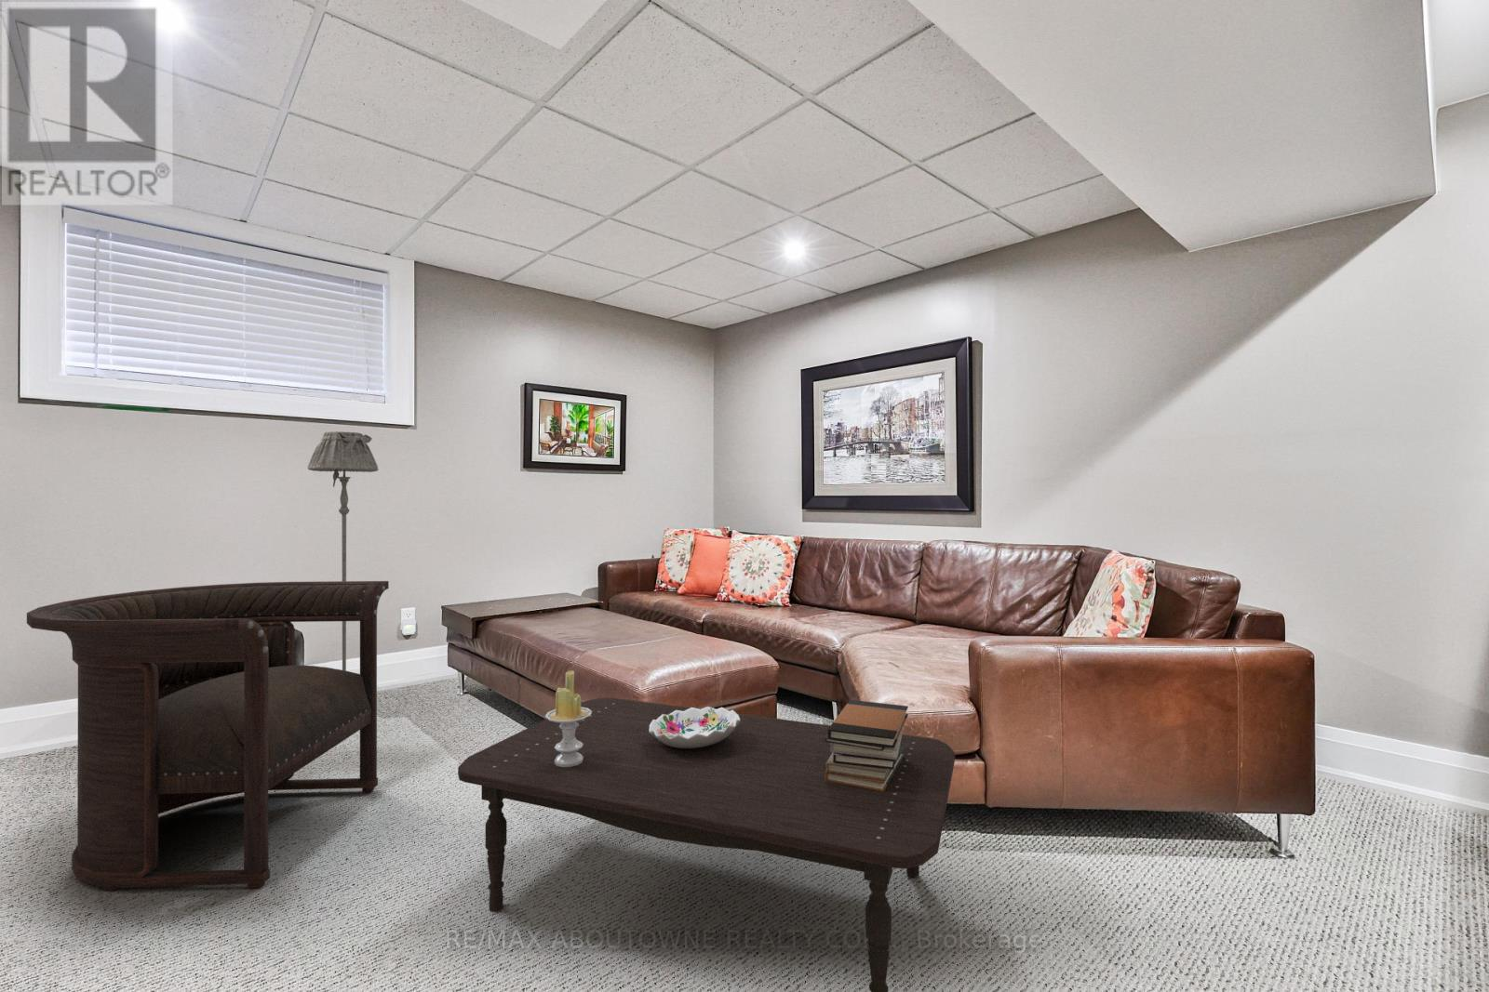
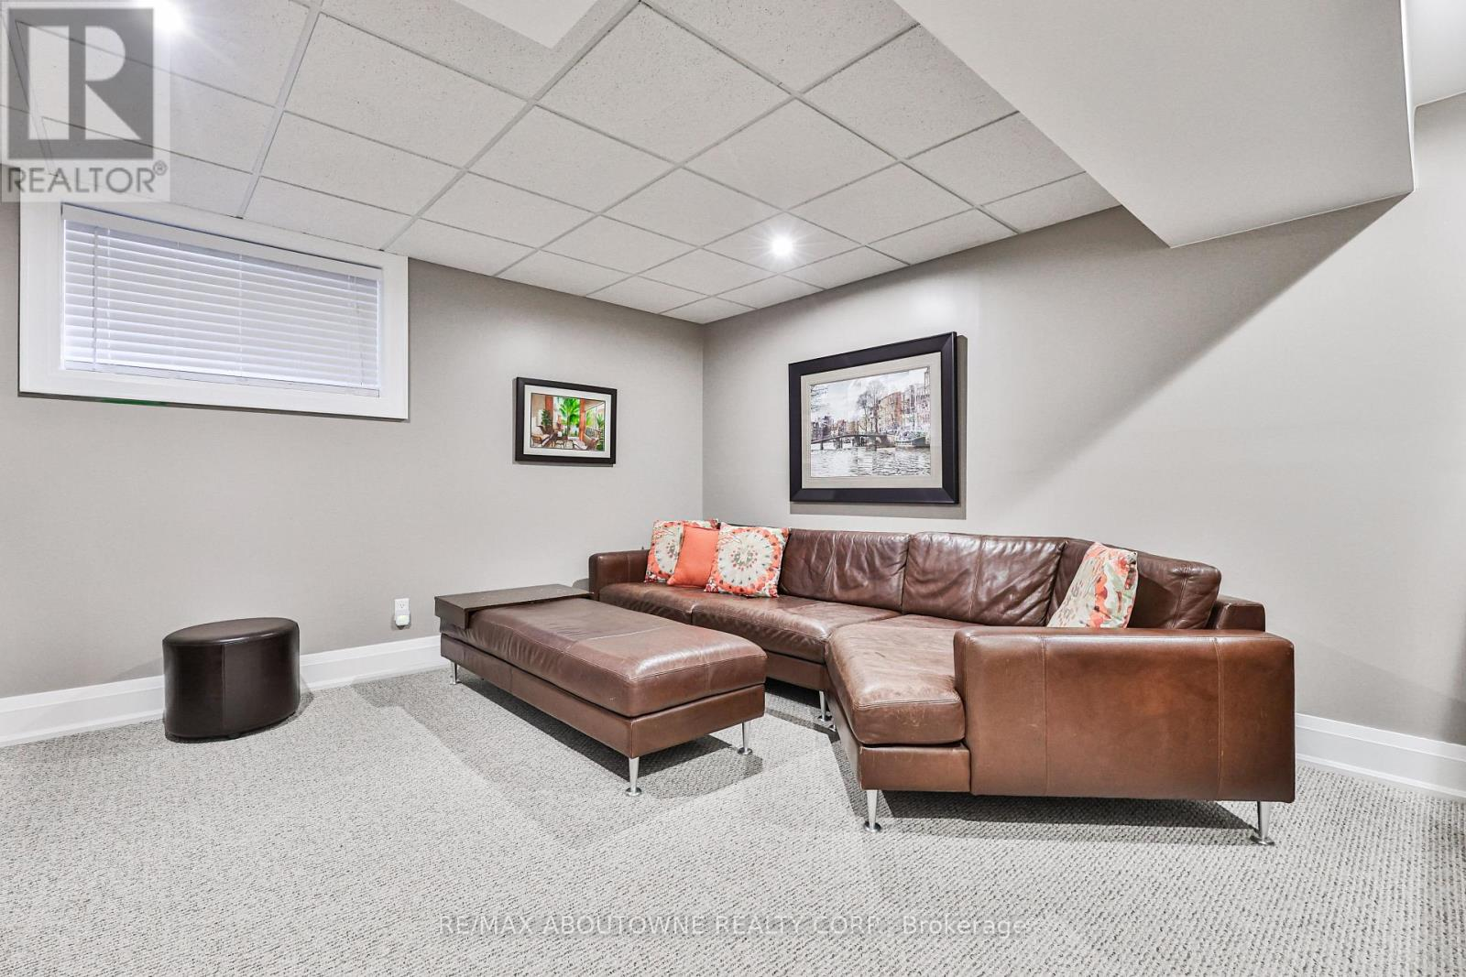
- candle (568, 721)
- coffee table (712, 822)
- armchair (206, 716)
- book stack (869, 745)
- decorative bowl (695, 732)
- floor lamp (343, 567)
